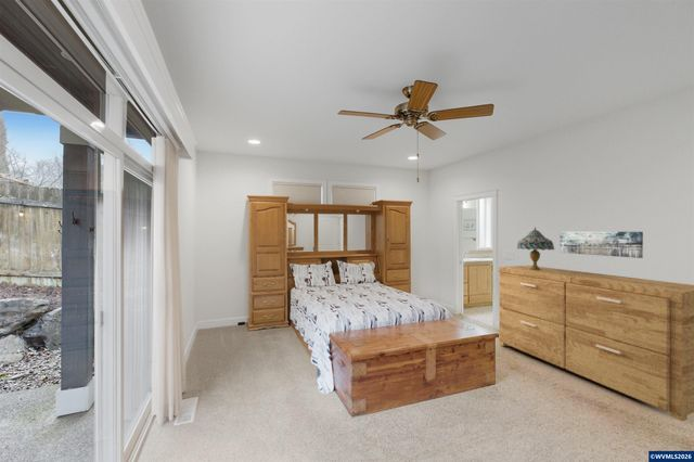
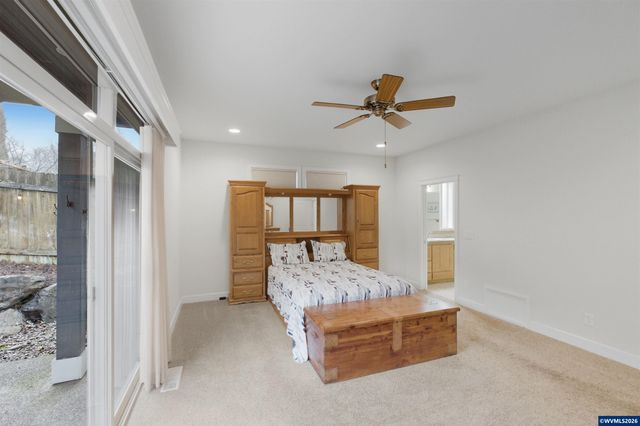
- table lamp (535, 247)
- dresser (582, 322)
- wall art (596, 243)
